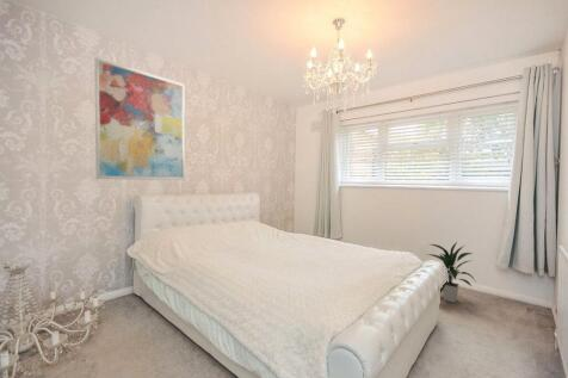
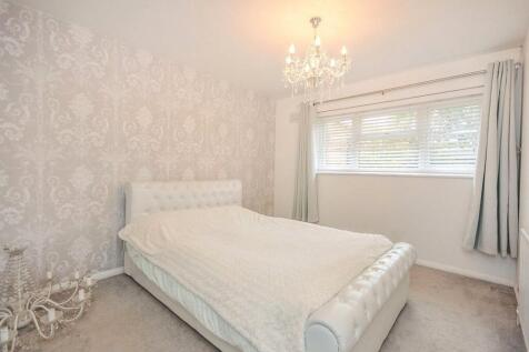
- indoor plant (449, 271)
- wall art (144, 126)
